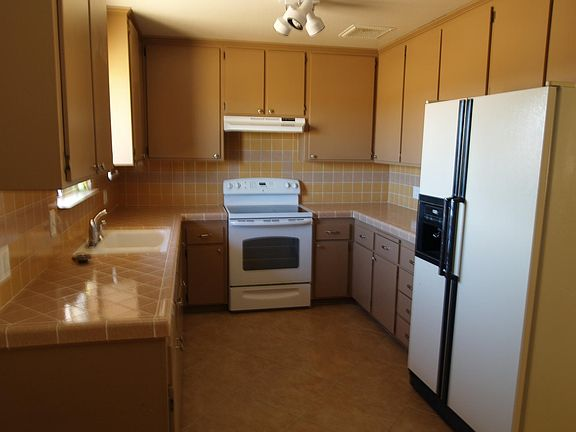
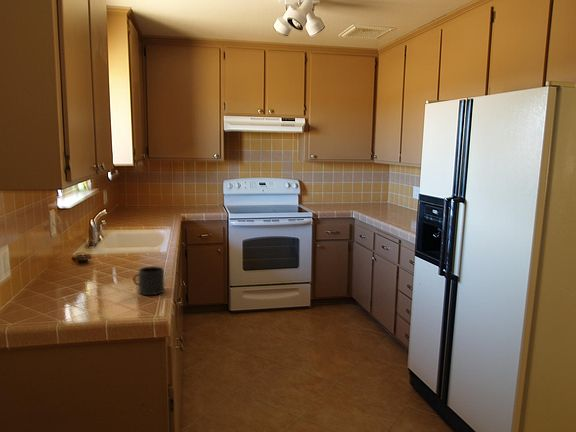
+ mug (148, 280)
